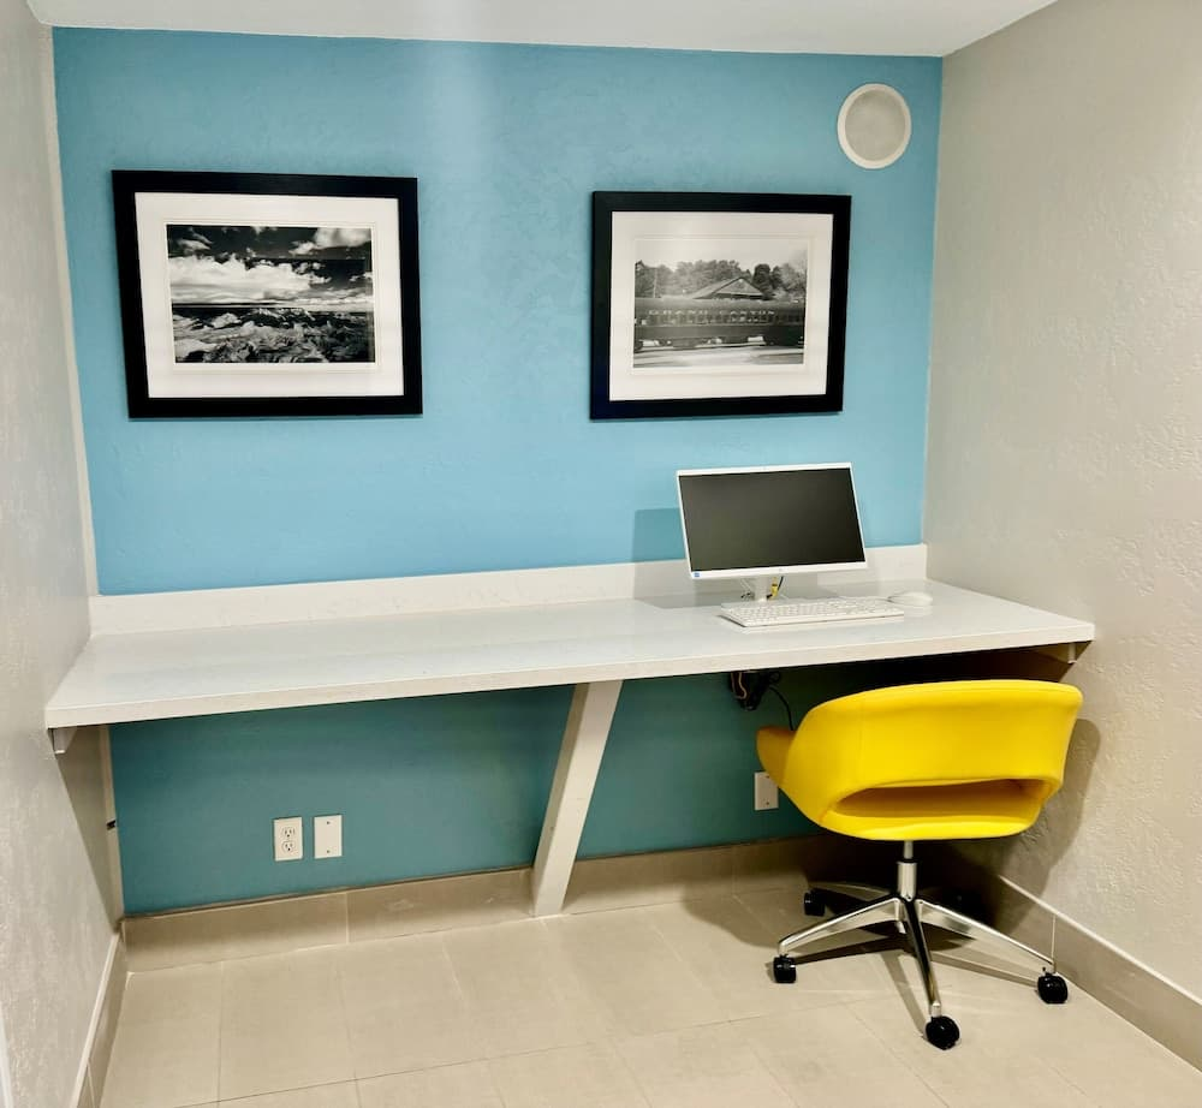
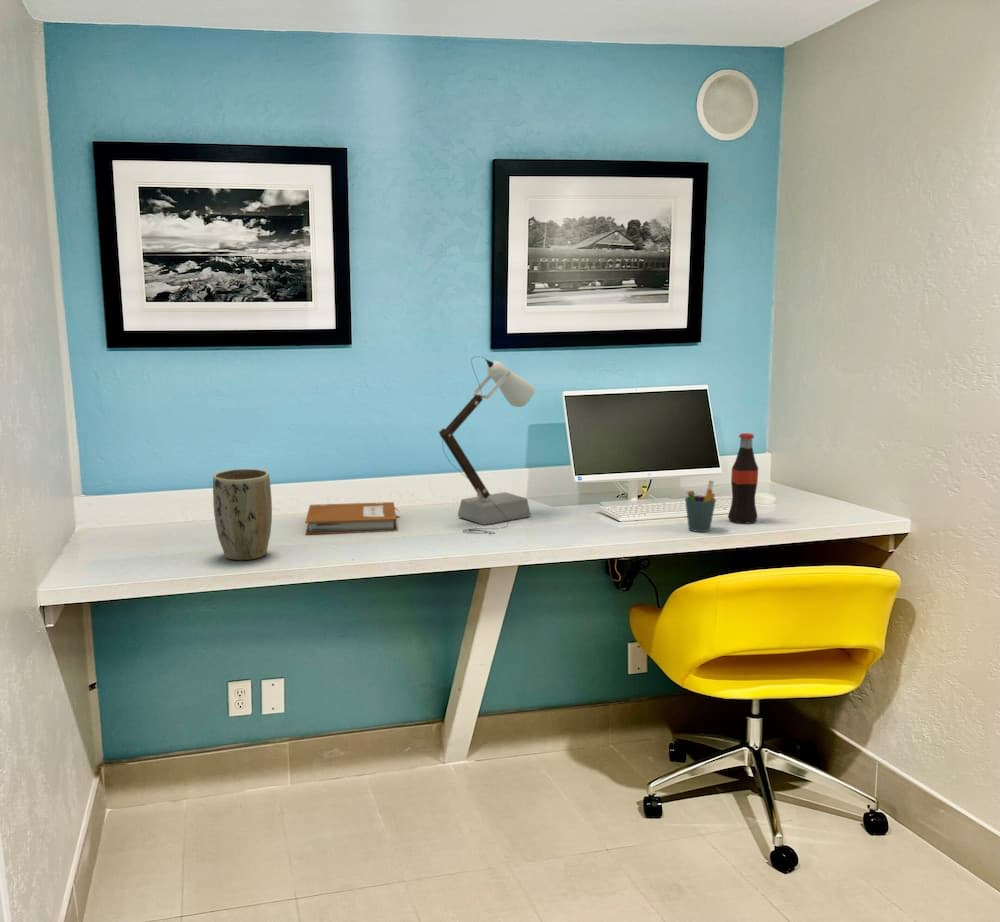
+ notebook (354, 516)
+ pen holder (700, 506)
+ bottle (744, 477)
+ plant pot (243, 514)
+ desk lamp (464, 453)
